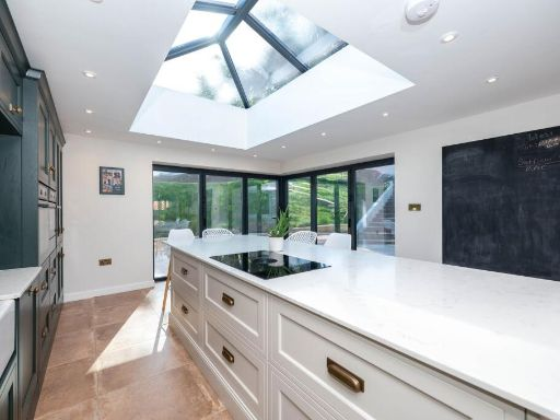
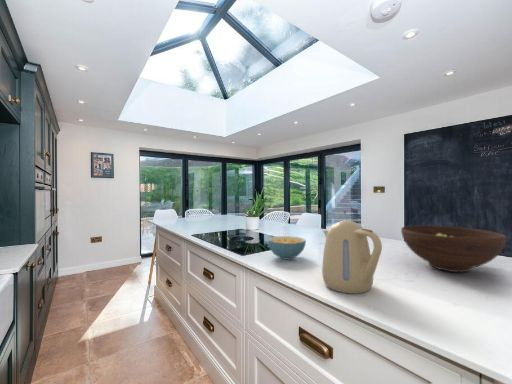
+ kettle (349, 253)
+ cereal bowl (286, 248)
+ fruit bowl (448, 249)
